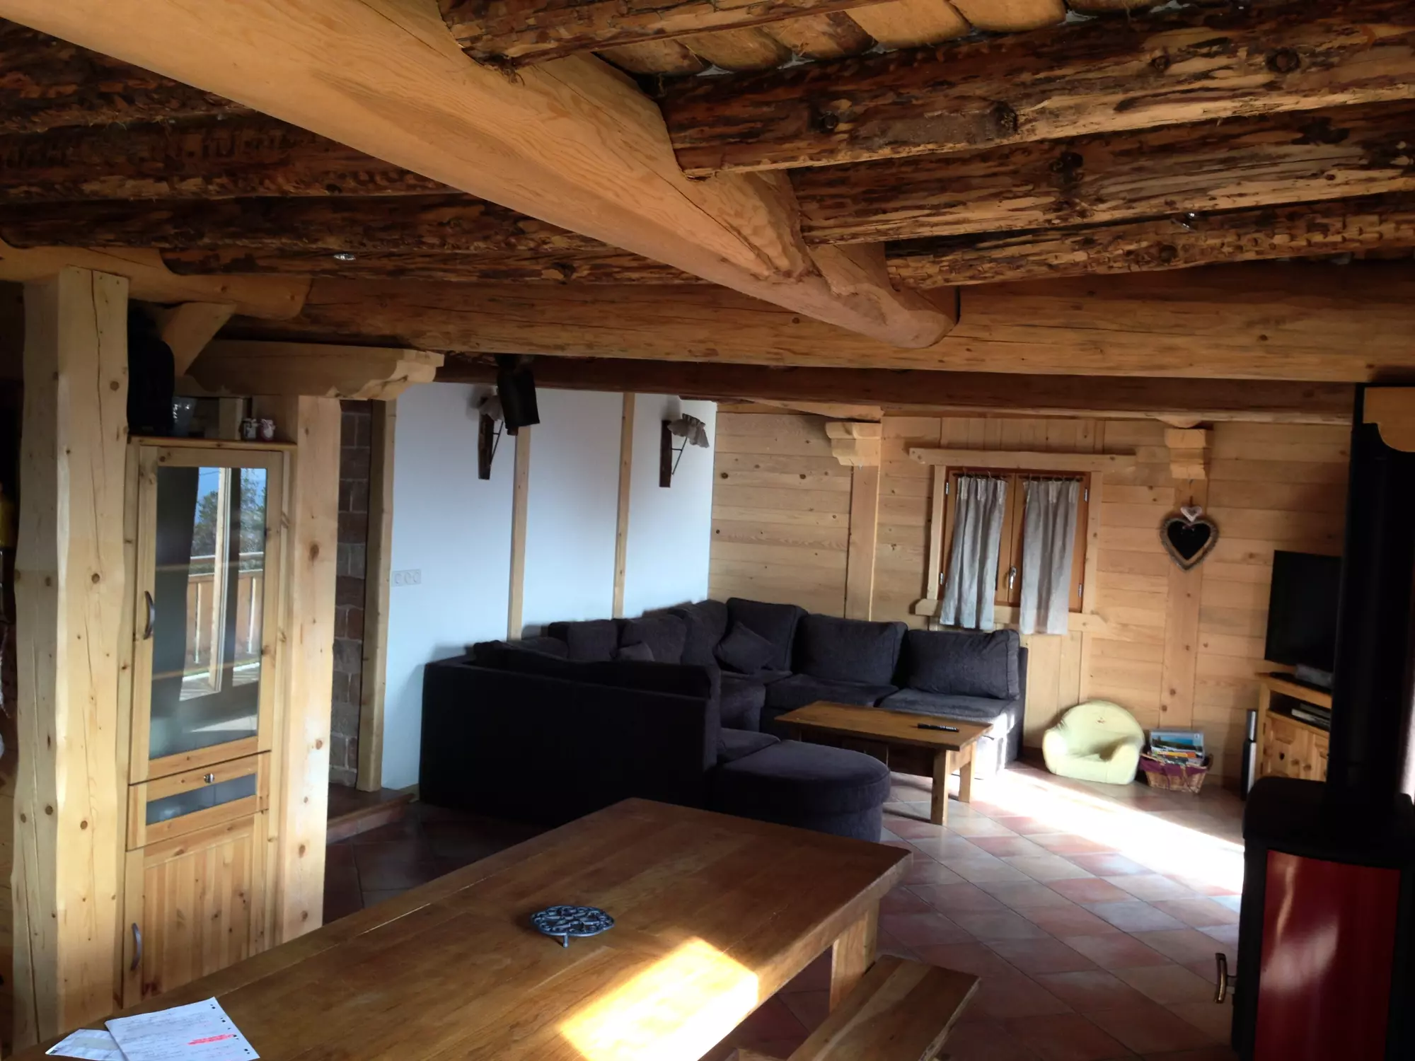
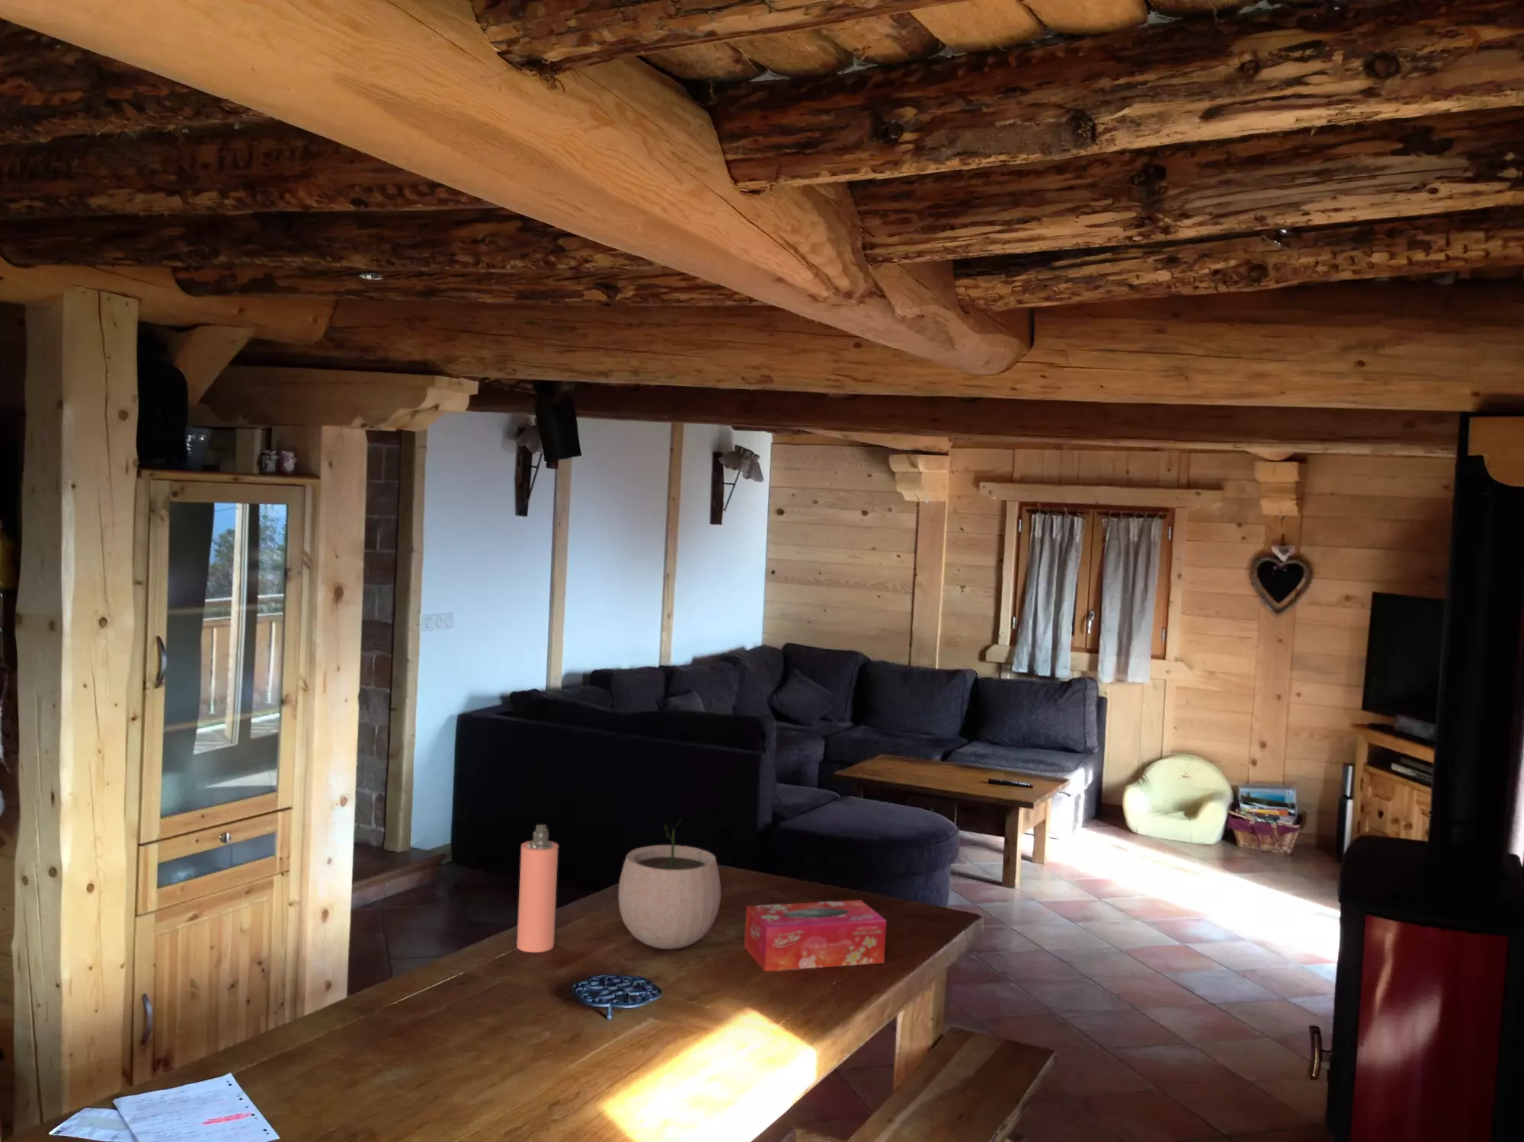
+ tissue box (815, 934)
+ spray bottle (538, 885)
+ plant pot (670, 880)
